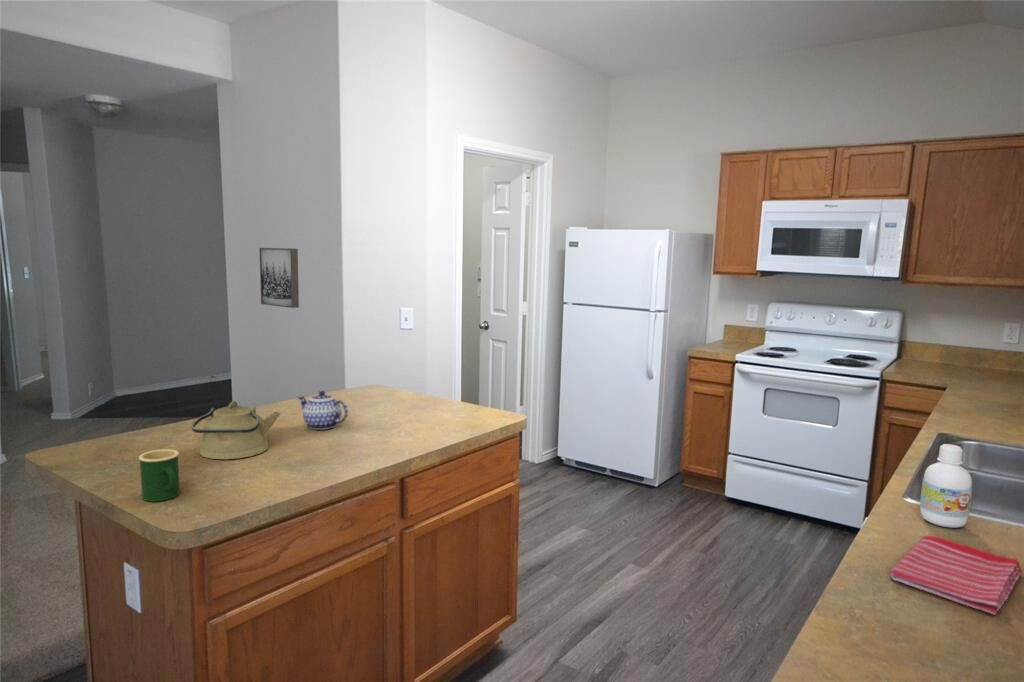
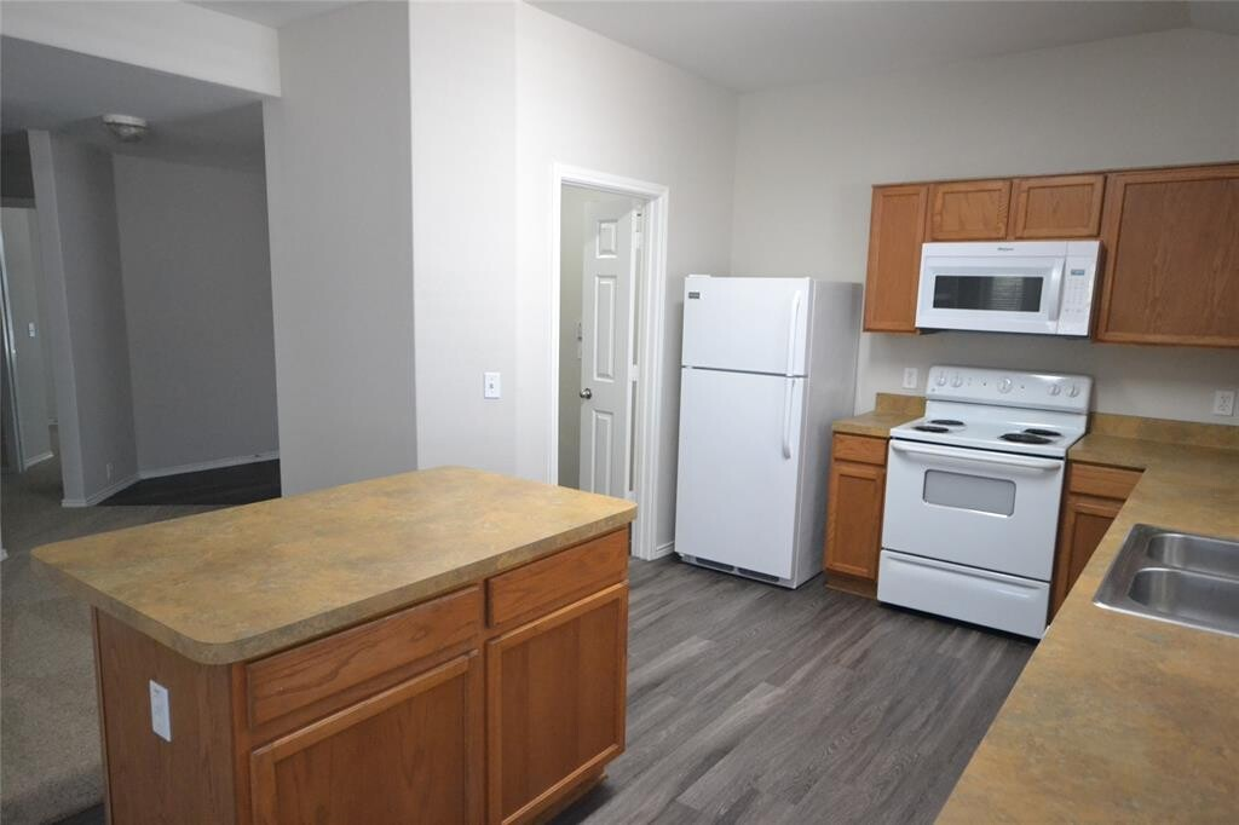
- wall art (278, 277)
- kettle (240, 425)
- bottle (946, 484)
- teapot (322, 409)
- mug (163, 477)
- dish towel (956, 569)
